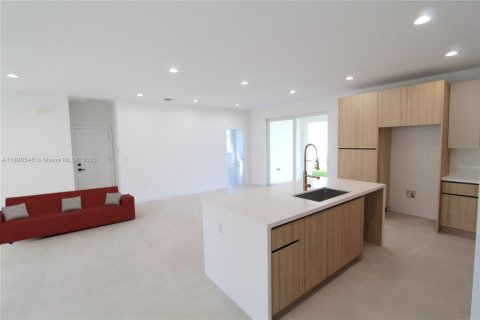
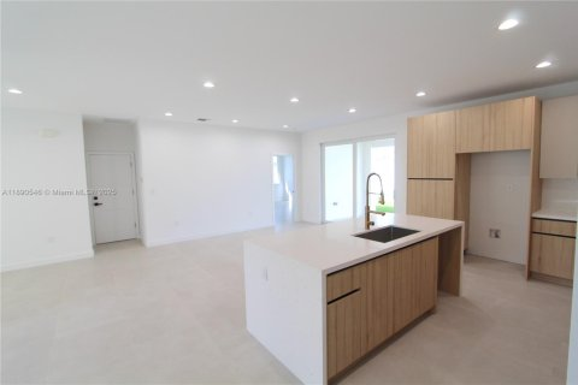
- sofa (69, 210)
